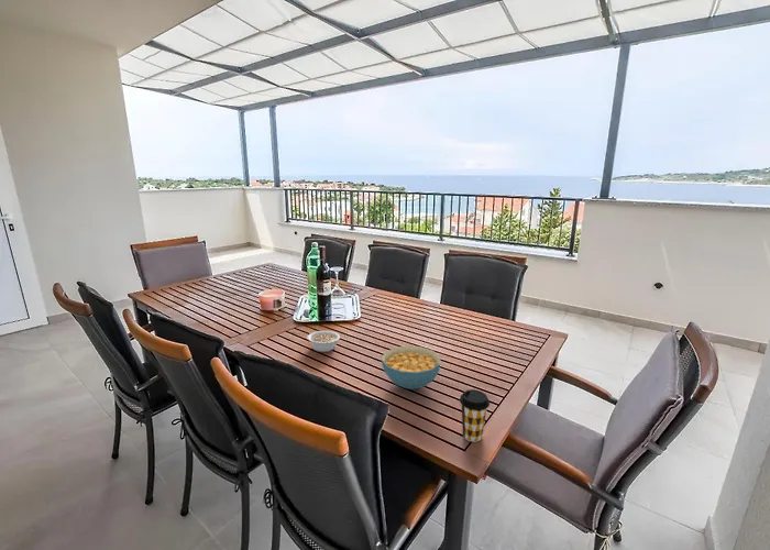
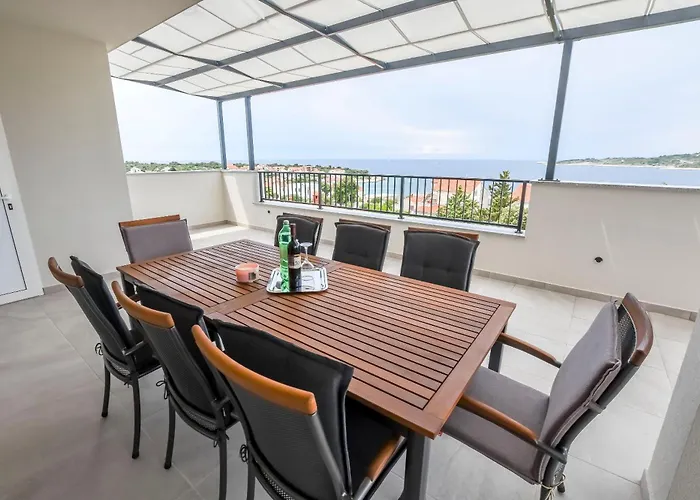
- coffee cup (473, 416)
- legume (324, 341)
- cereal bowl (410, 371)
